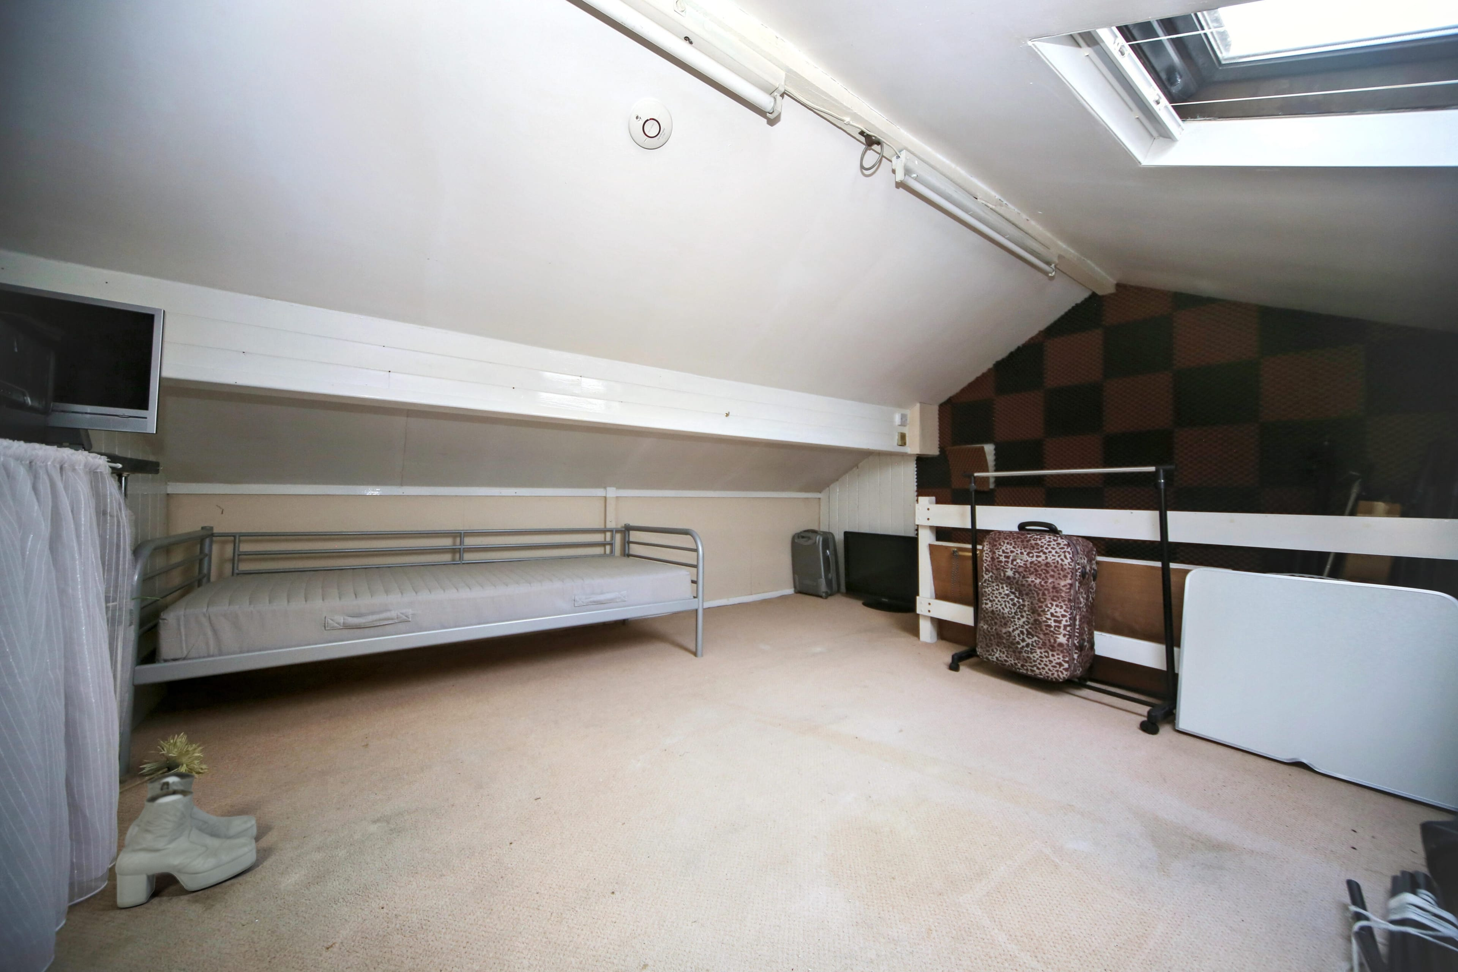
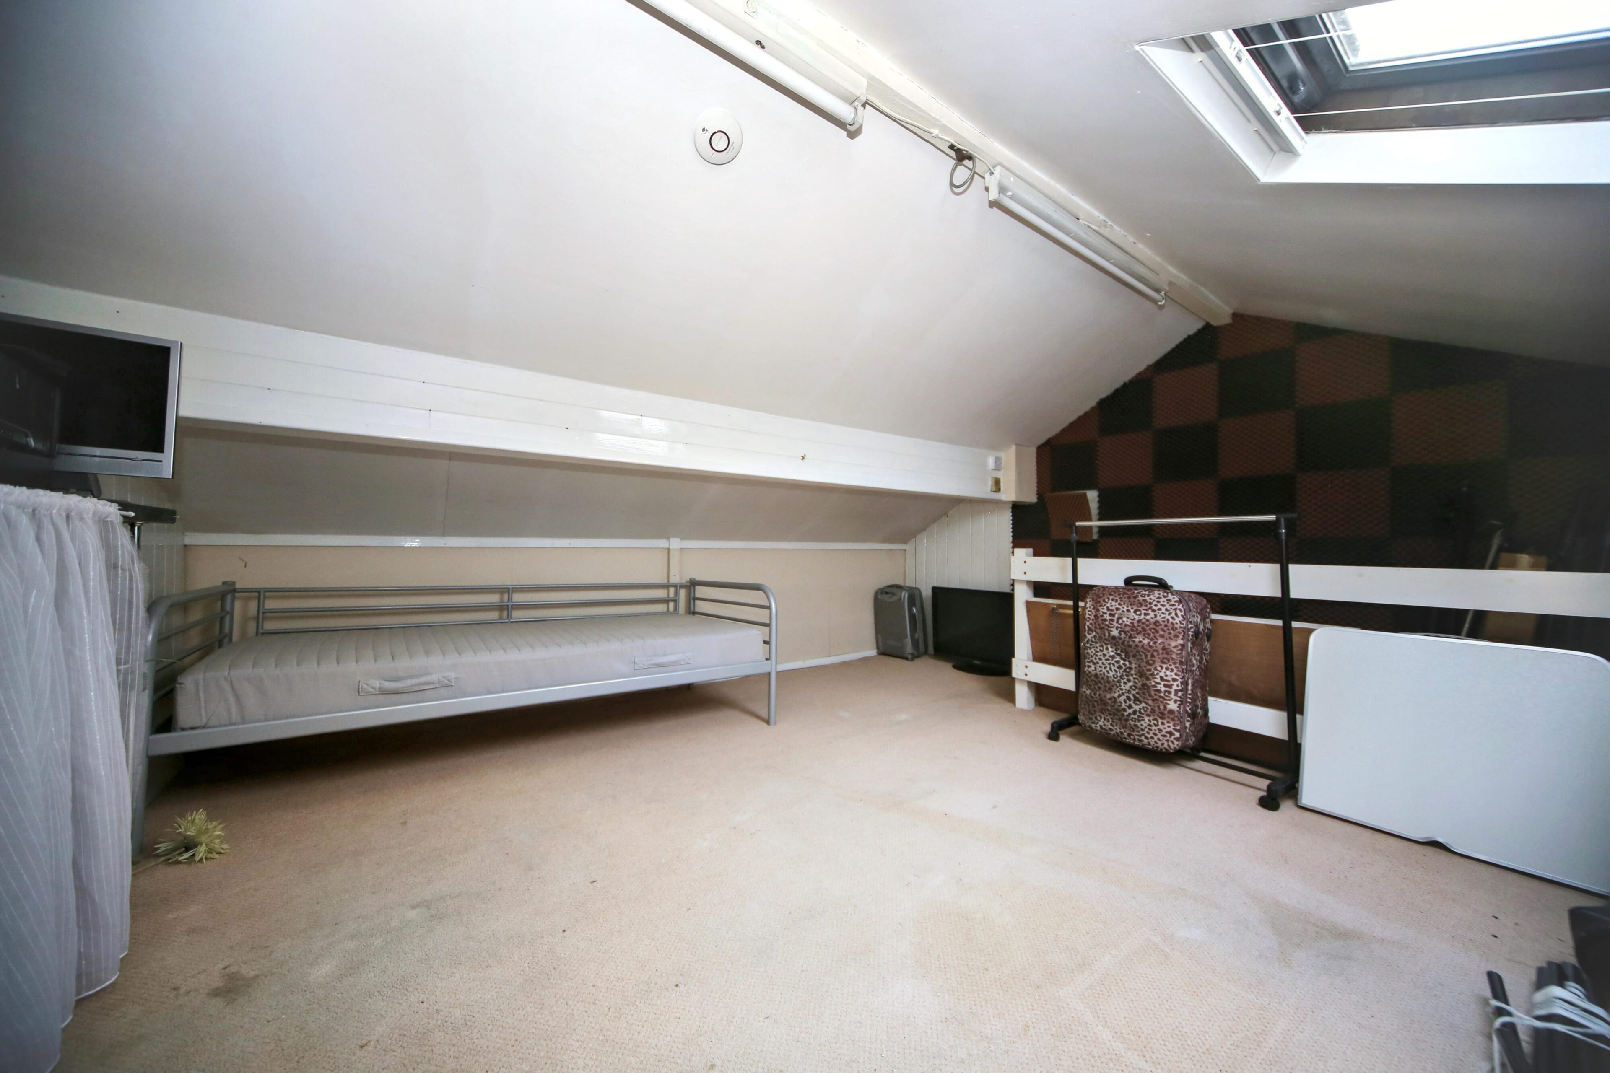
- boots (192, 824)
